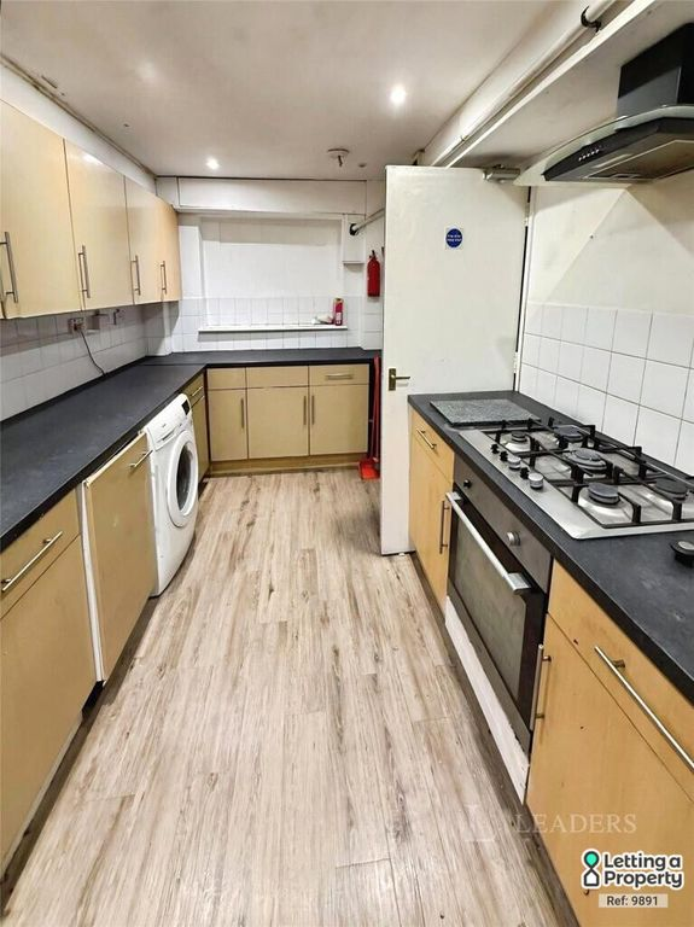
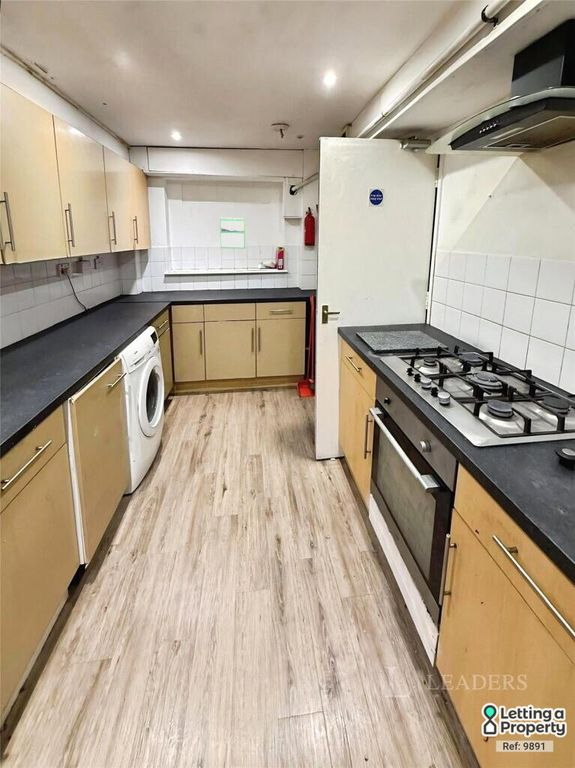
+ calendar (232, 232)
